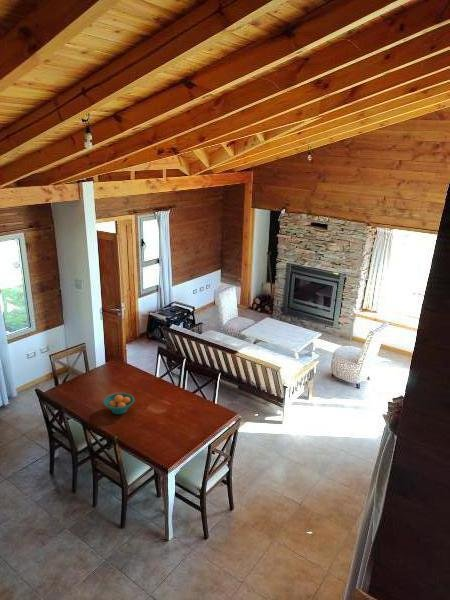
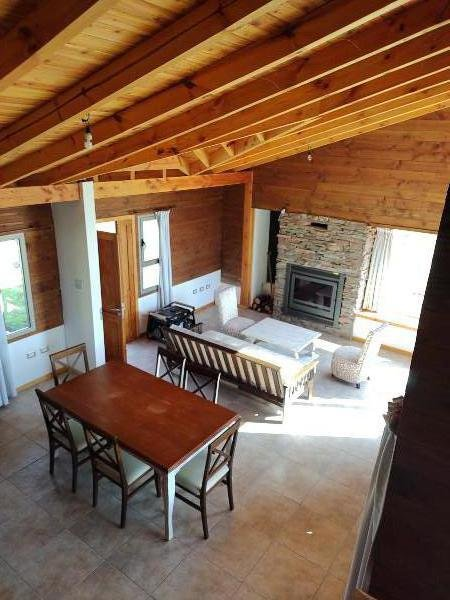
- fruit bowl (119, 403)
